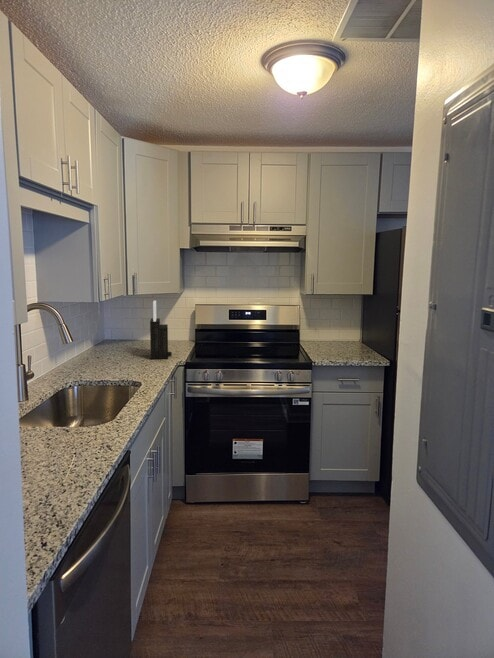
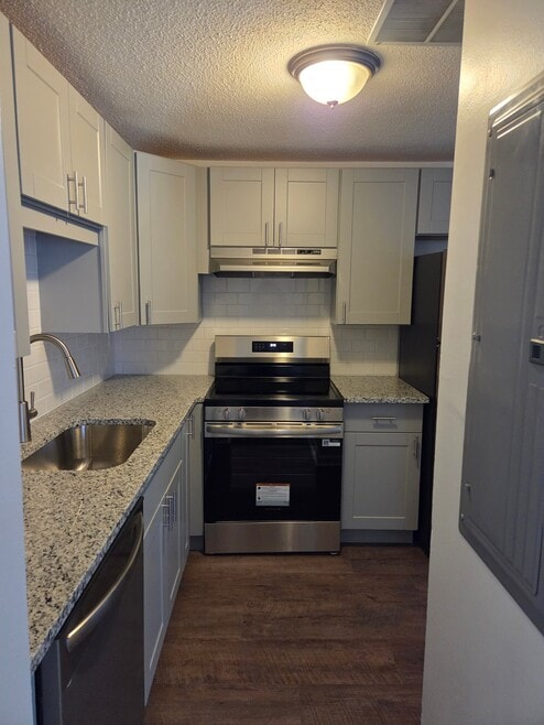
- knife block (161, 329)
